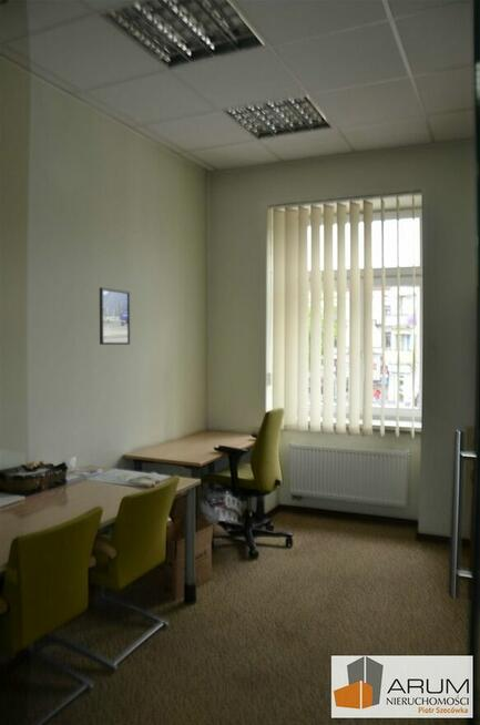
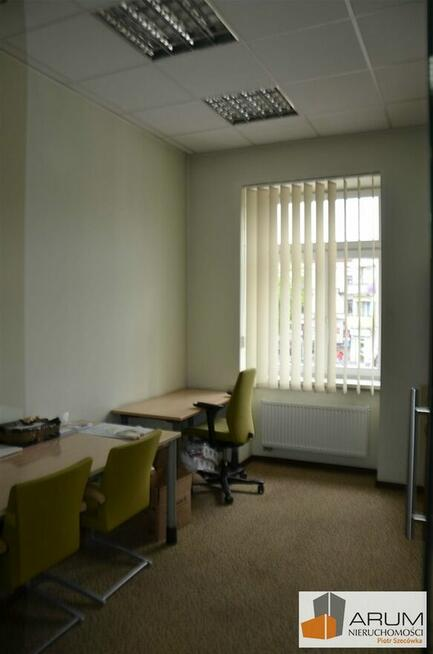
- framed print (114, 317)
